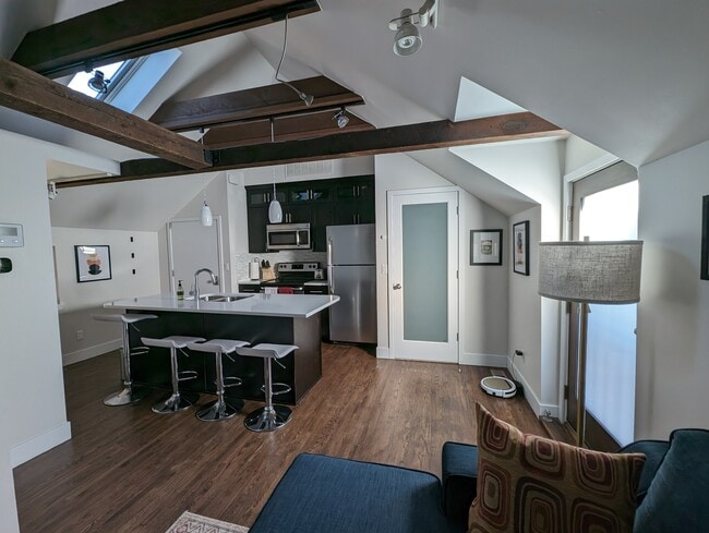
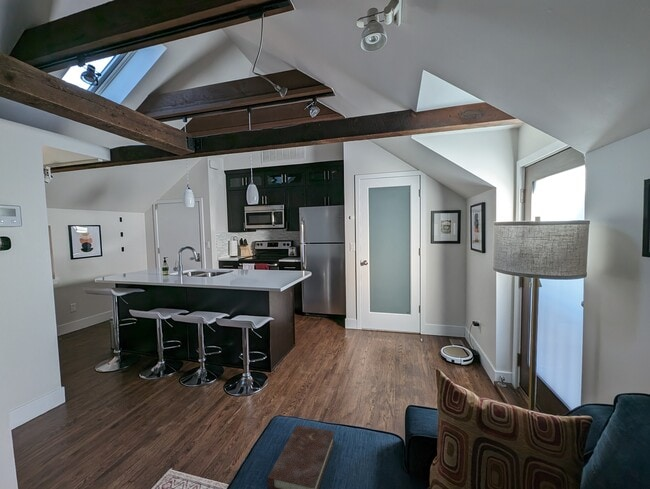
+ book (304, 456)
